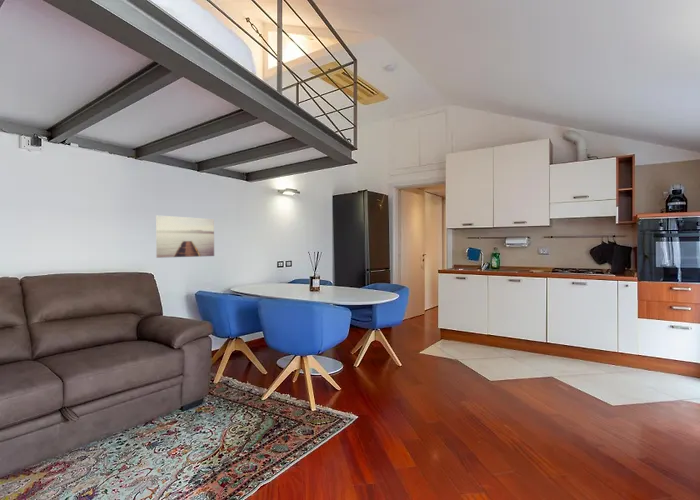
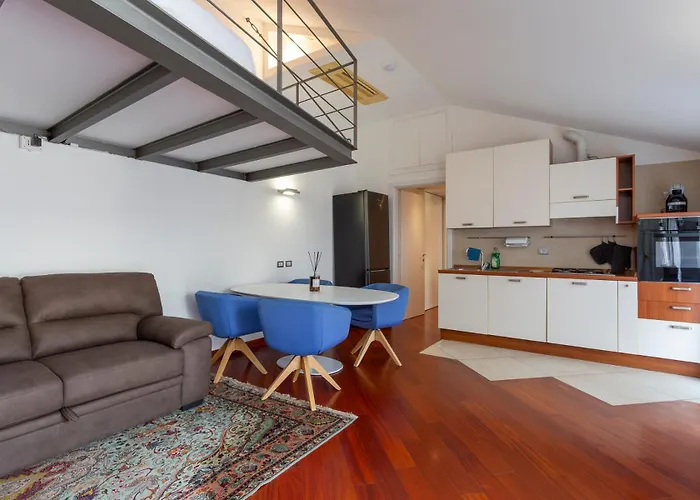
- wall art (187, 237)
